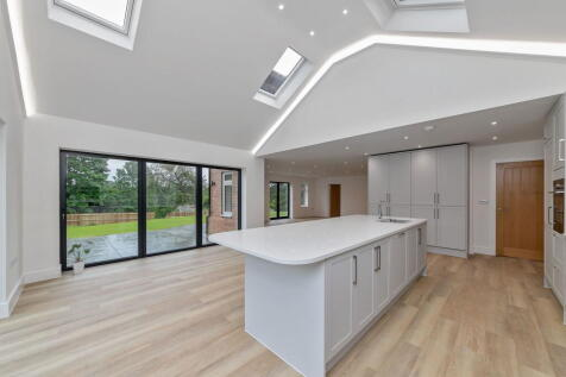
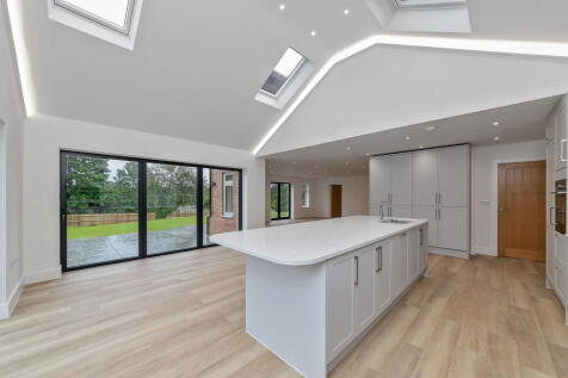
- house plant (80, 257)
